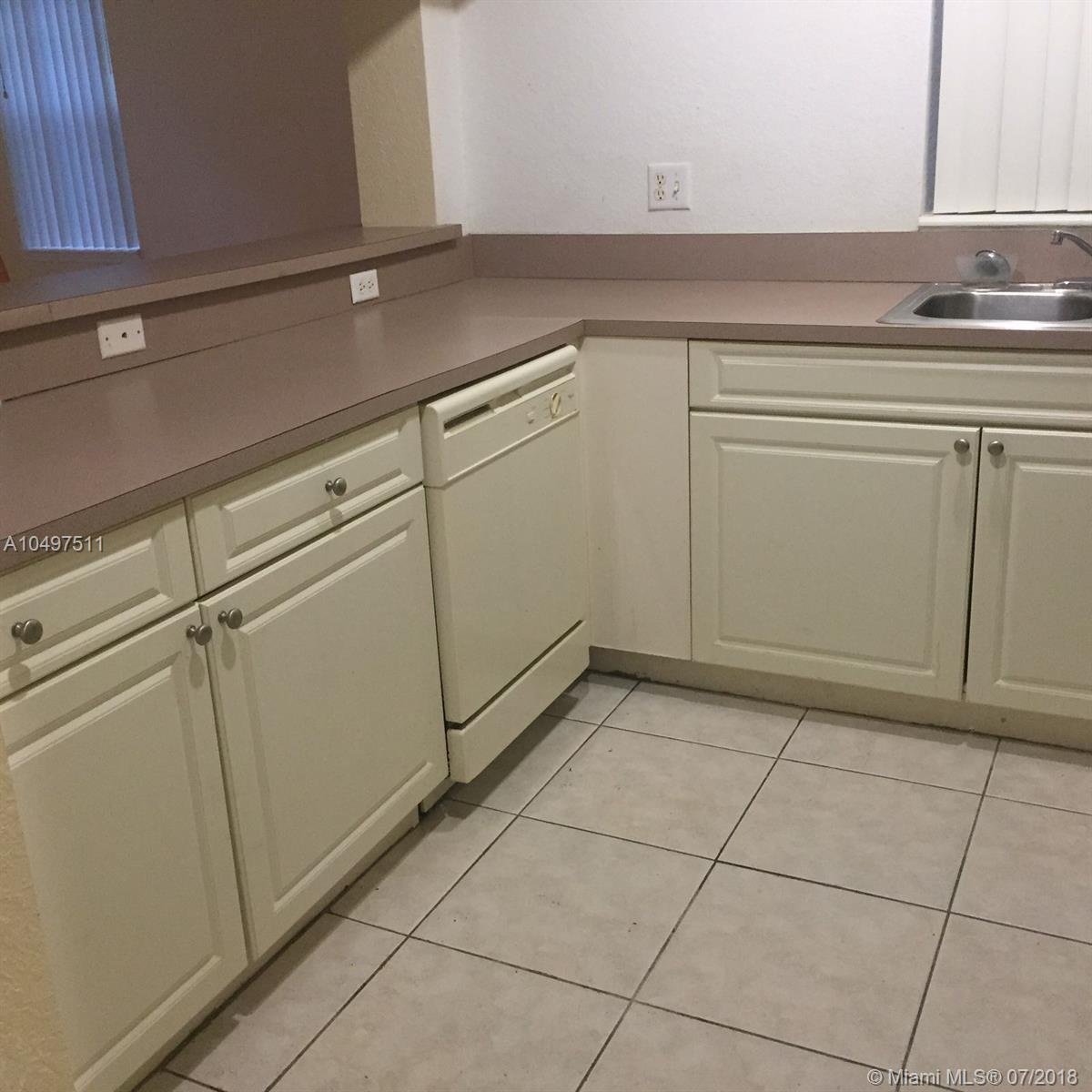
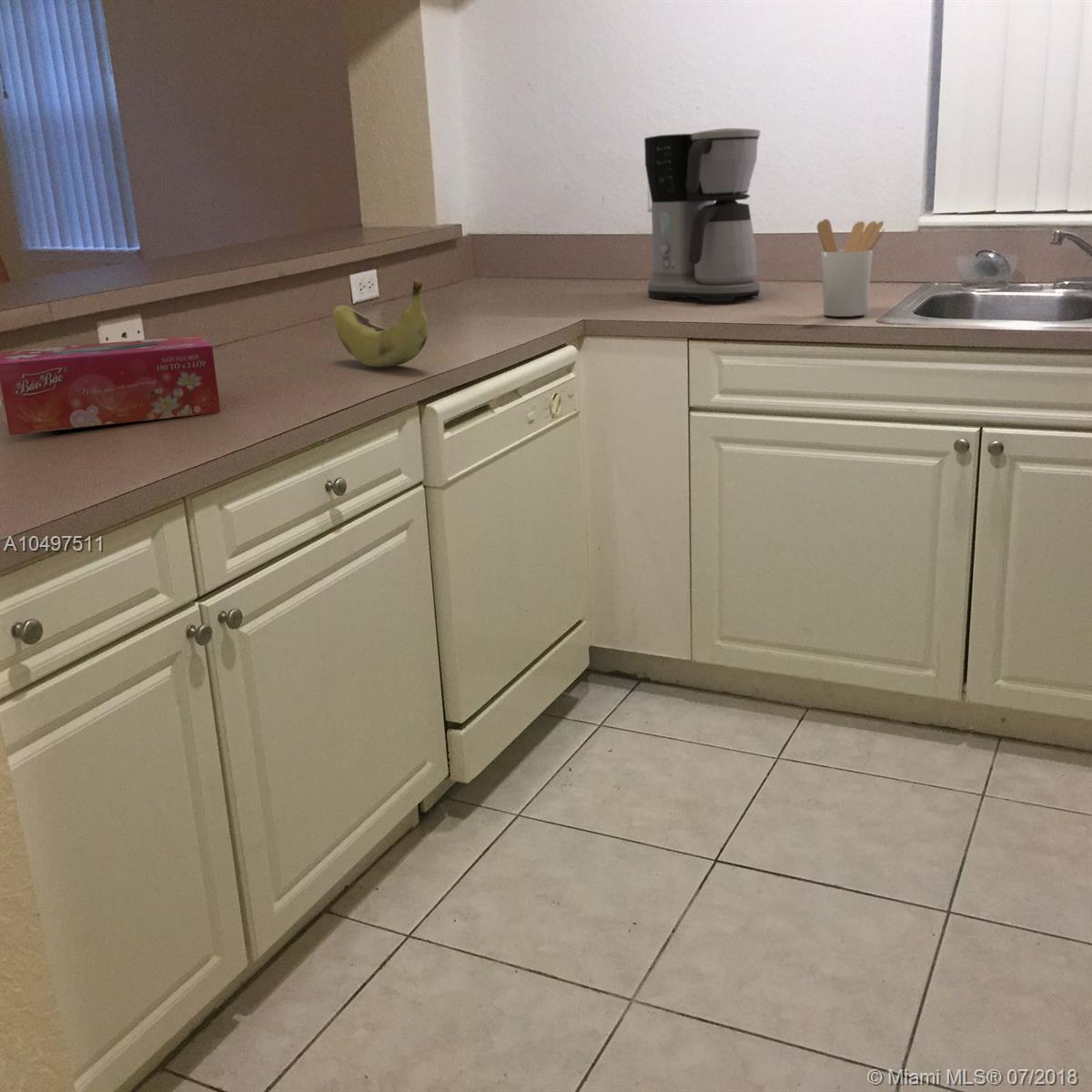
+ banana (376, 325)
+ utensil holder (853, 266)
+ coffee maker (696, 216)
+ tissue box (110, 381)
